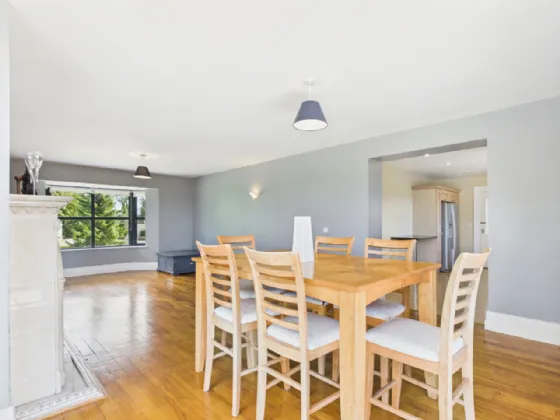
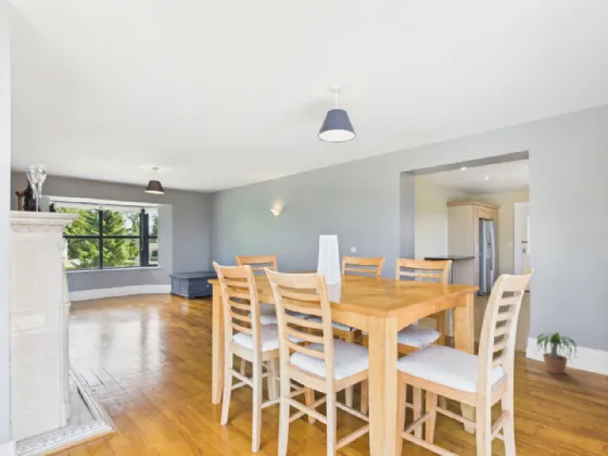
+ potted plant (559, 352)
